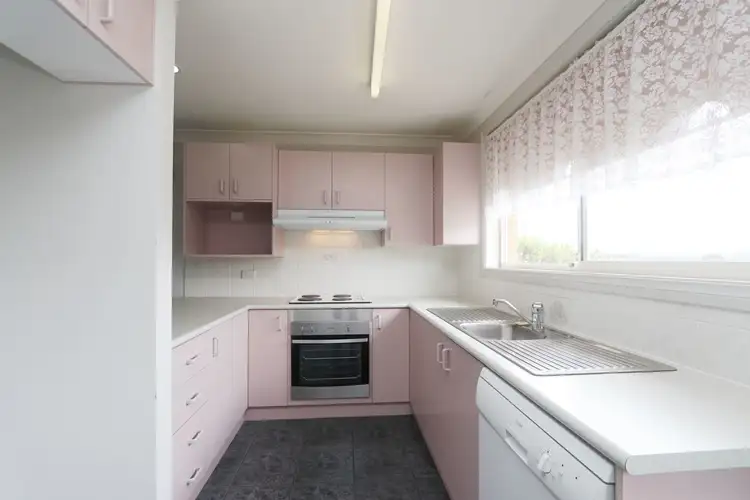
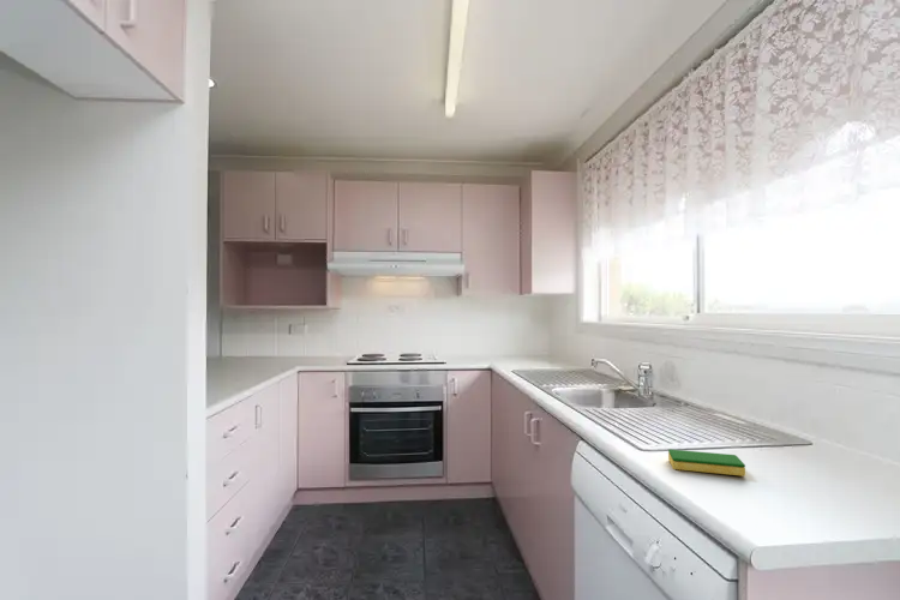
+ dish sponge (704, 462)
